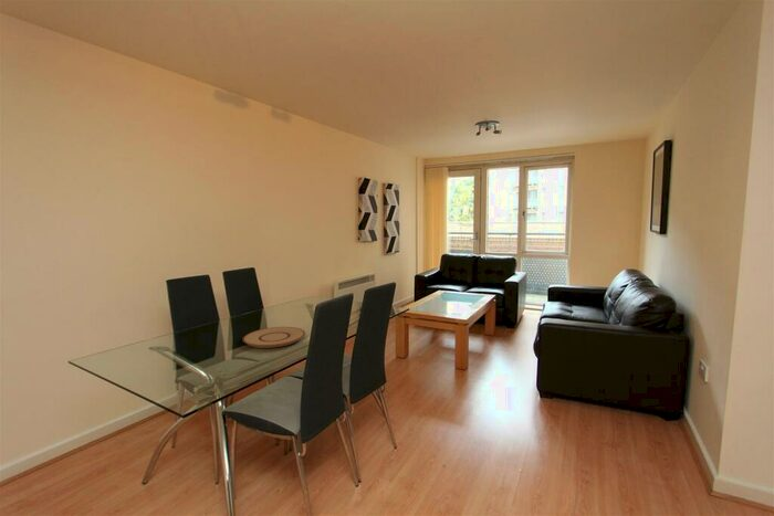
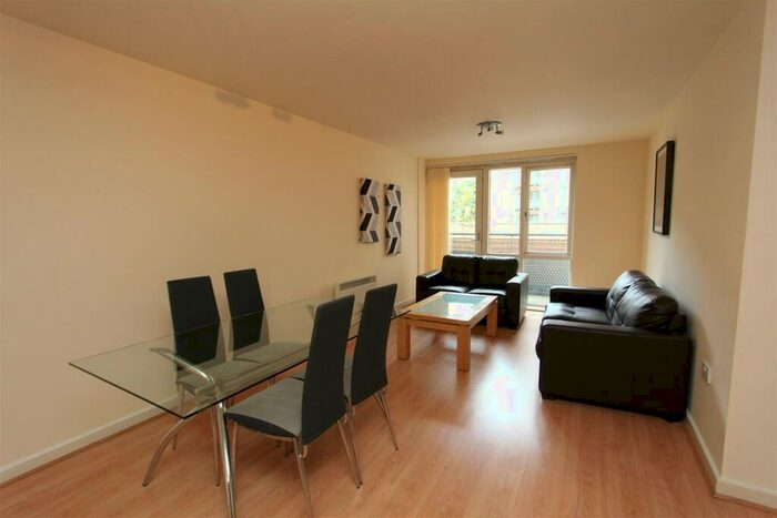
- plate (274, 336)
